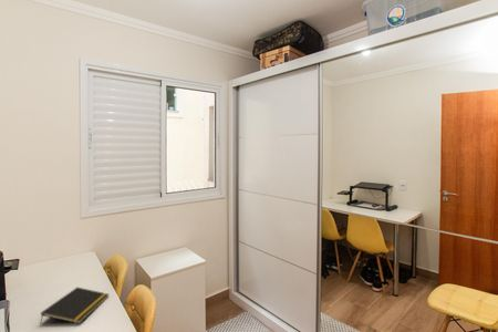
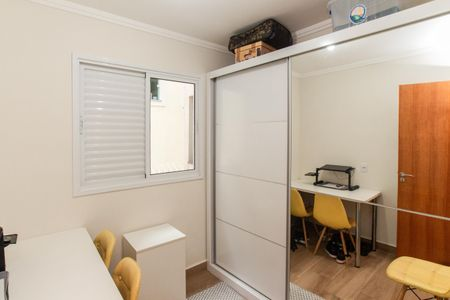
- notepad (77, 303)
